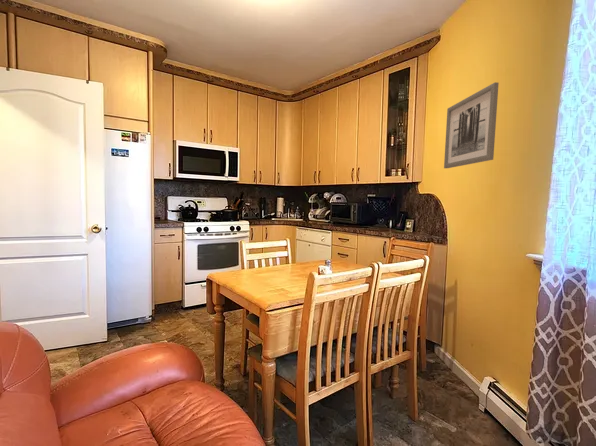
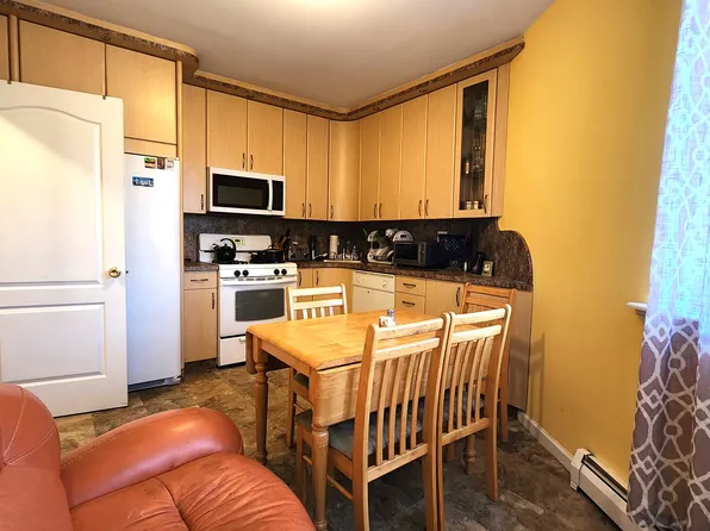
- wall art (467, 131)
